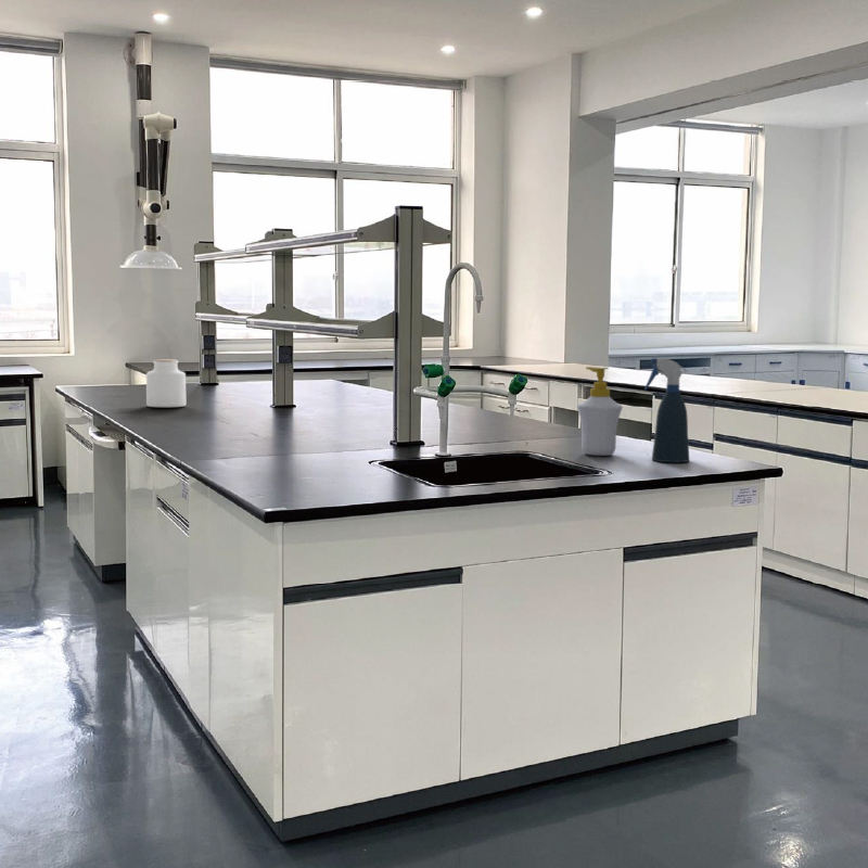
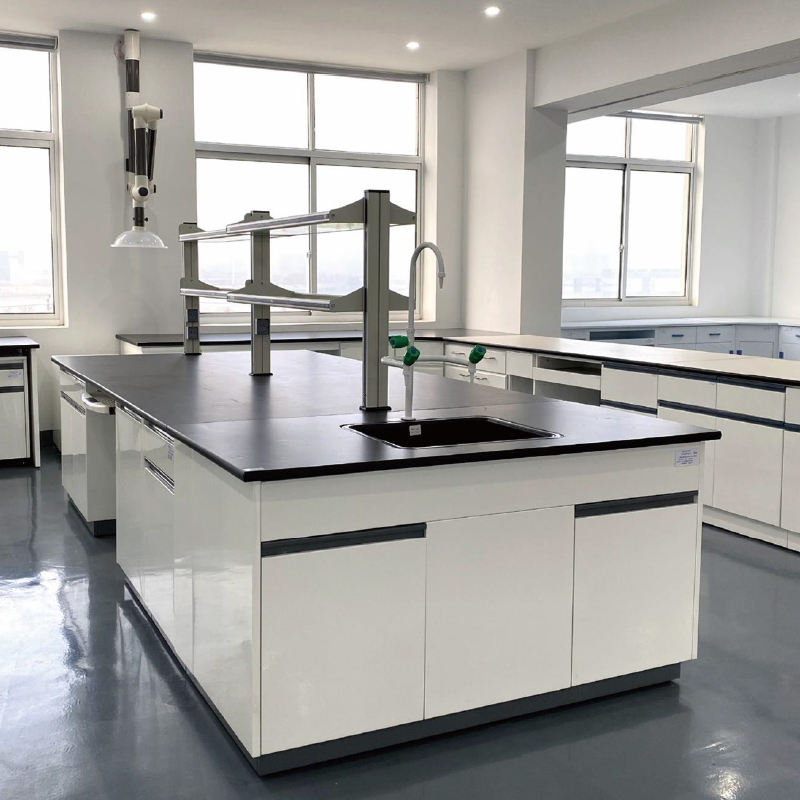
- soap bottle (599, 410)
- jar (165, 383)
- spray bottle (671, 409)
